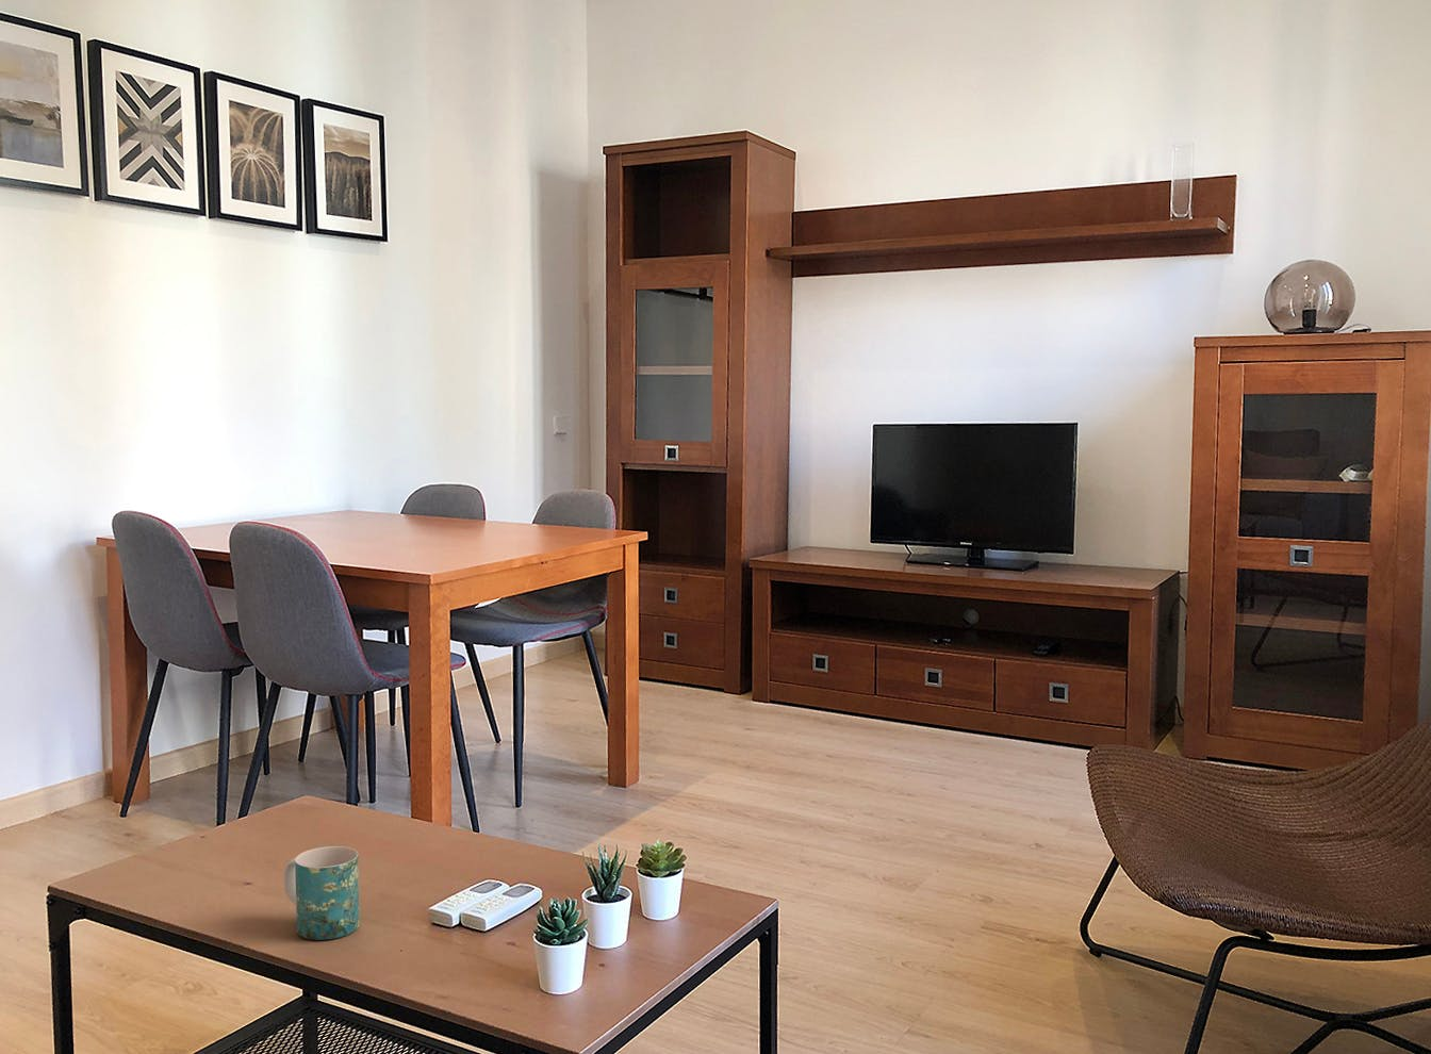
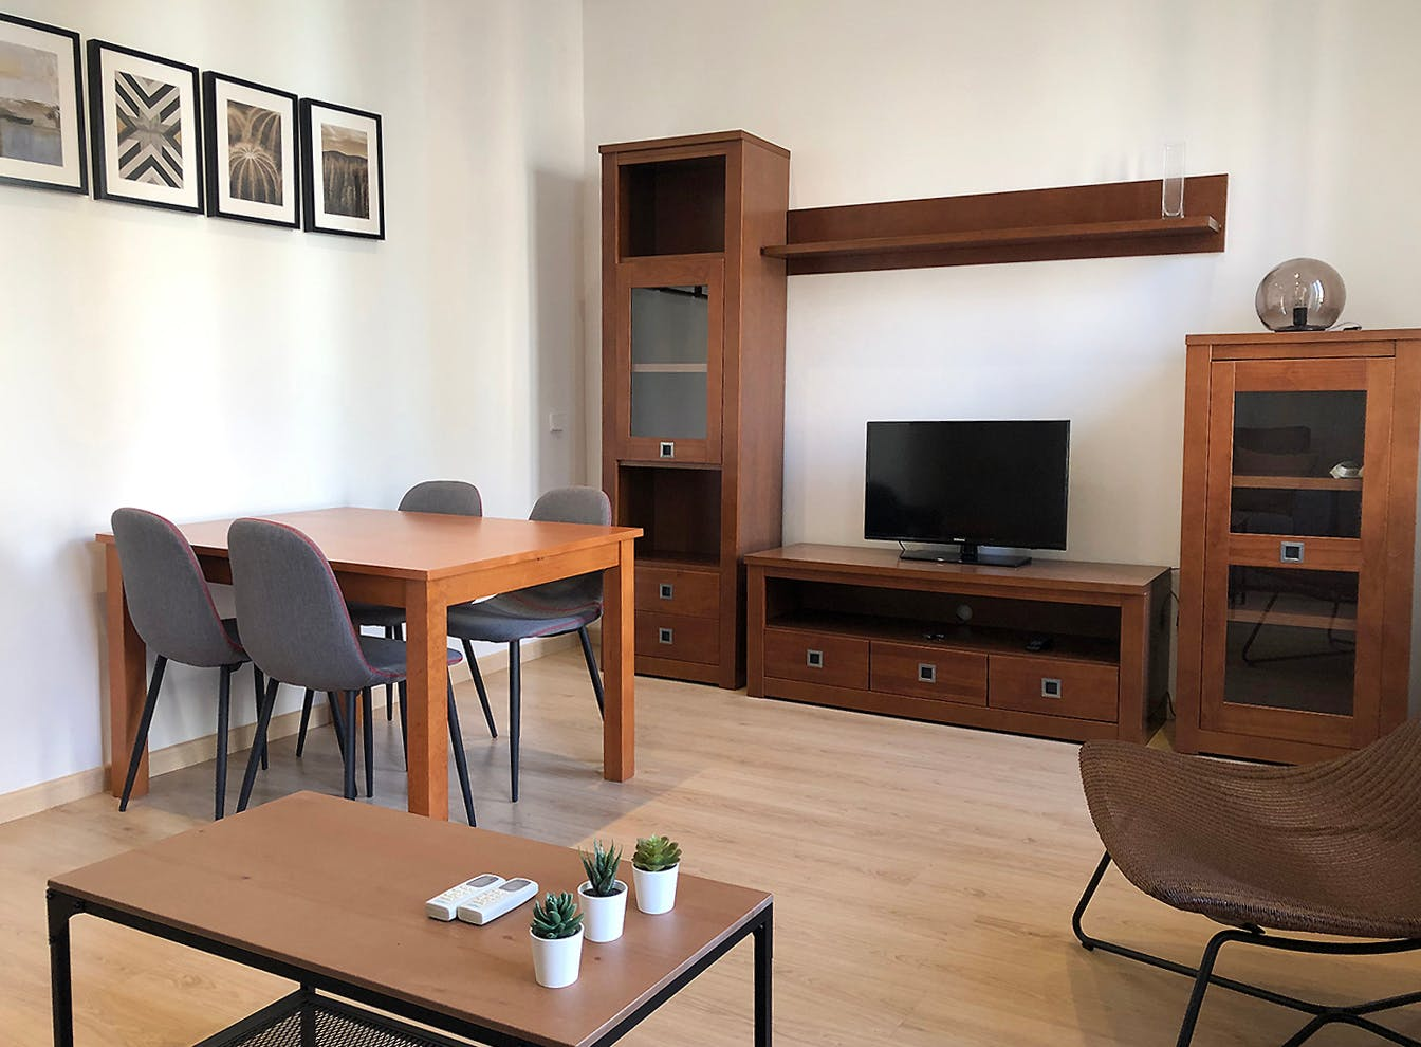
- mug (318, 889)
